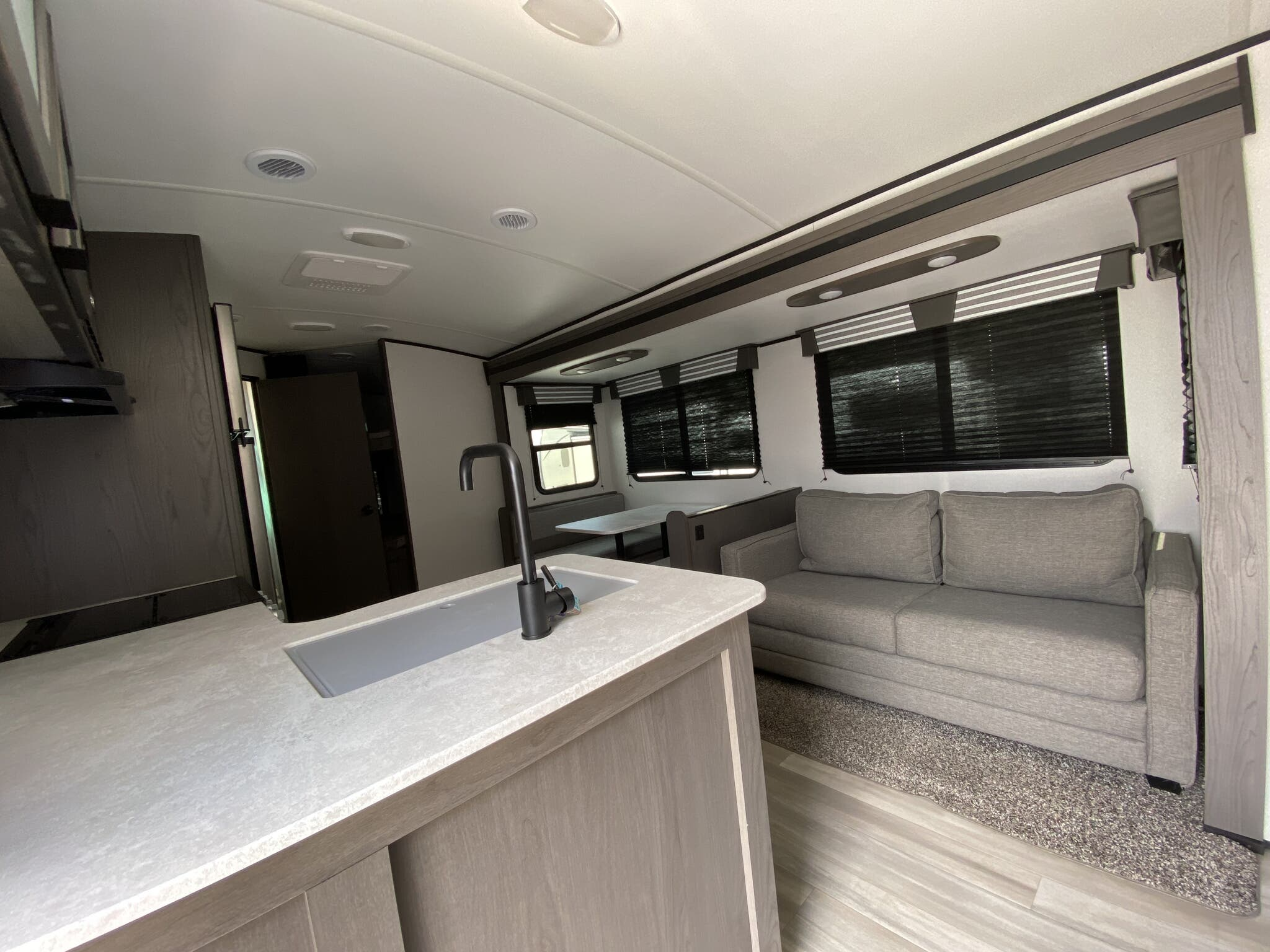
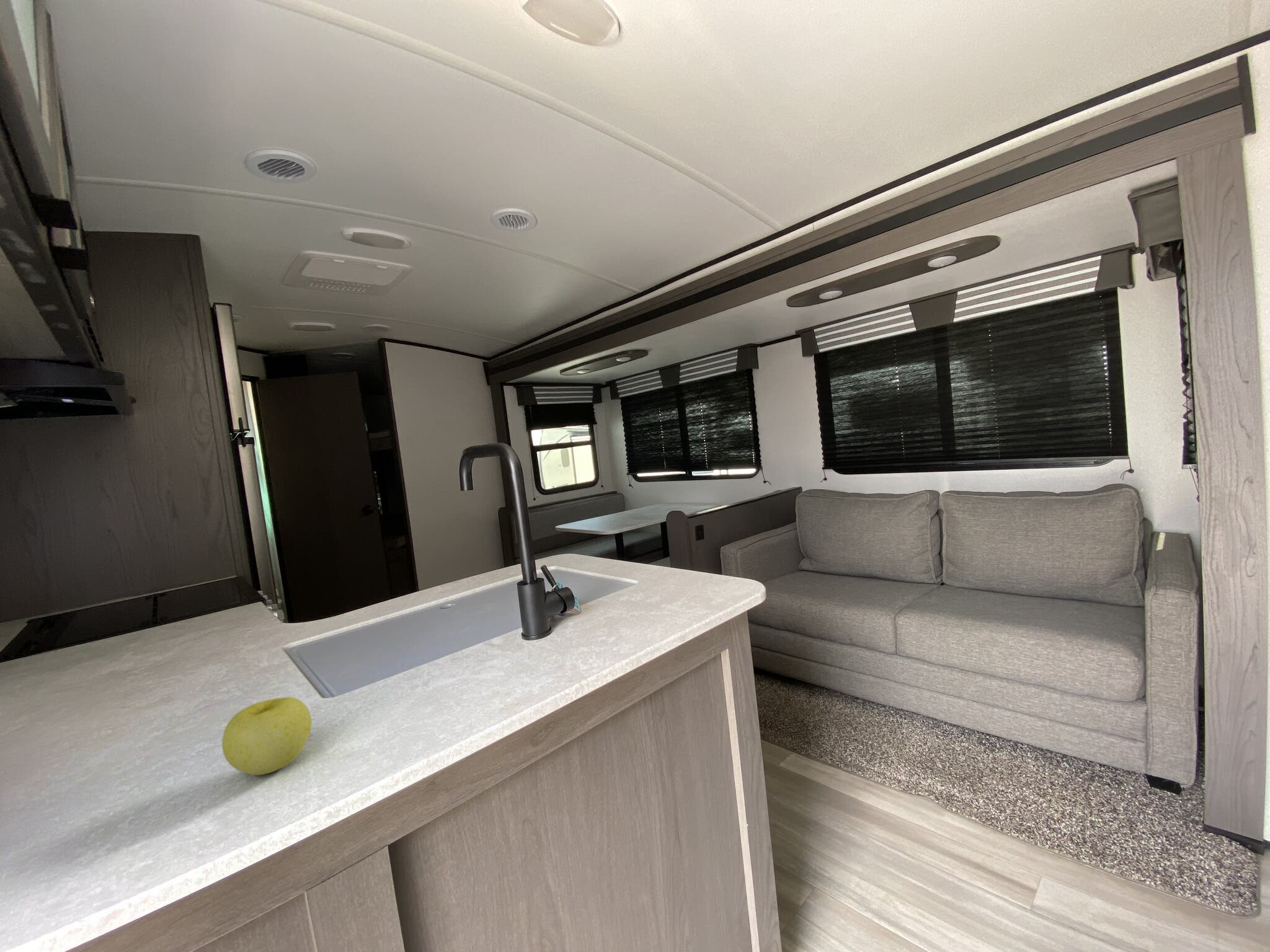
+ apple (269, 736)
